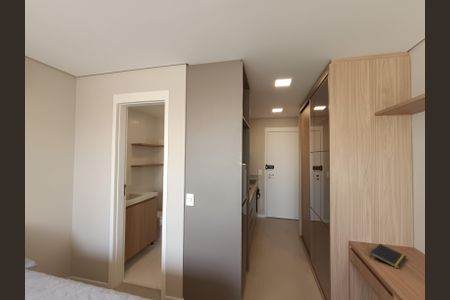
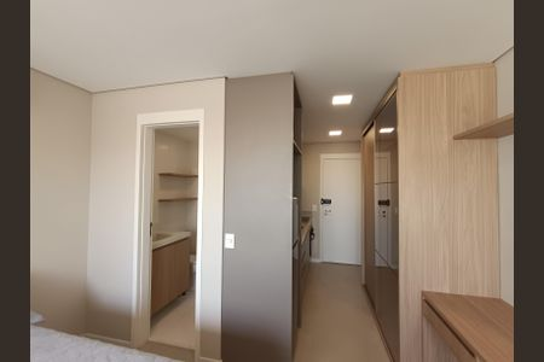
- notepad (388, 255)
